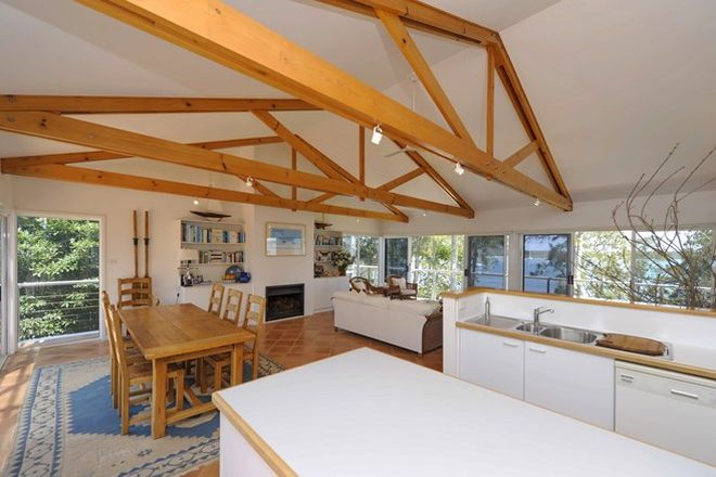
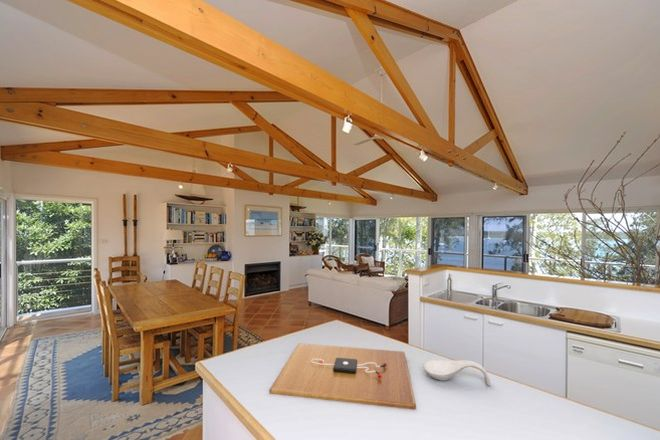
+ cutting board (345, 367)
+ spoon rest (455, 369)
